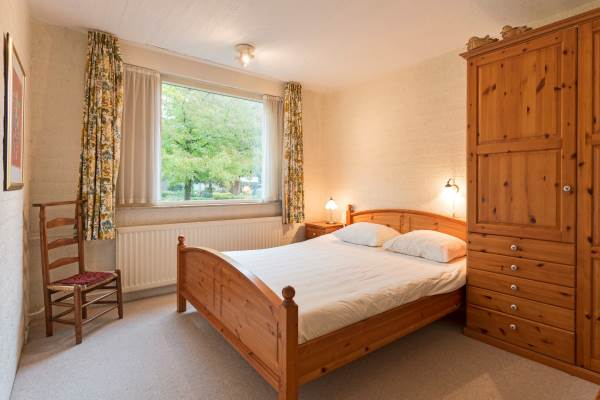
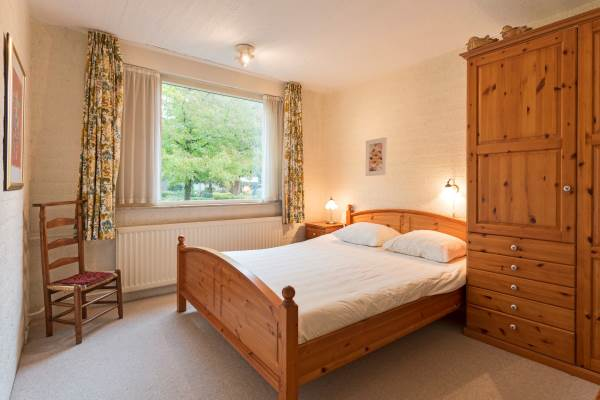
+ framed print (375, 157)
